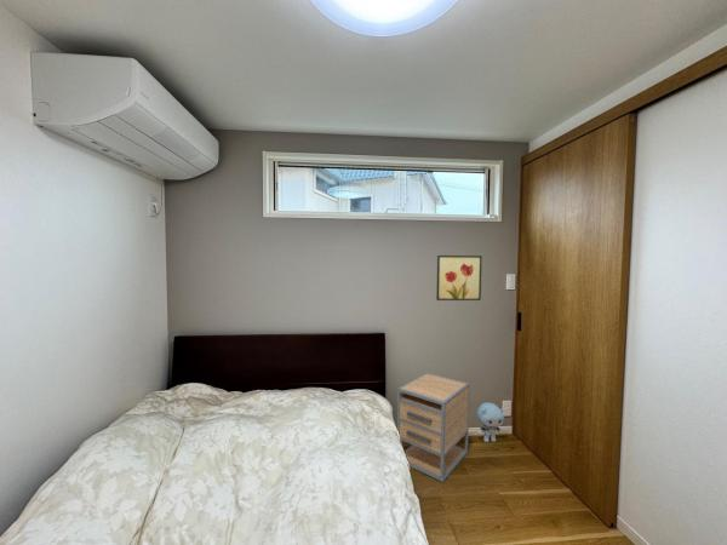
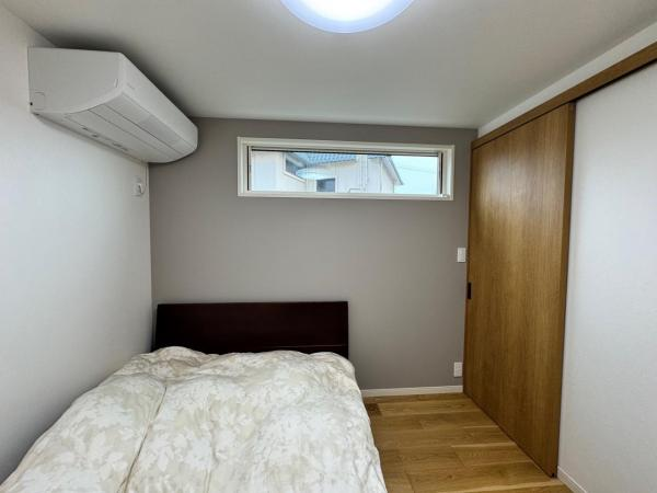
- wall art (458, 277)
- plush toy (490, 423)
- nightstand (433, 421)
